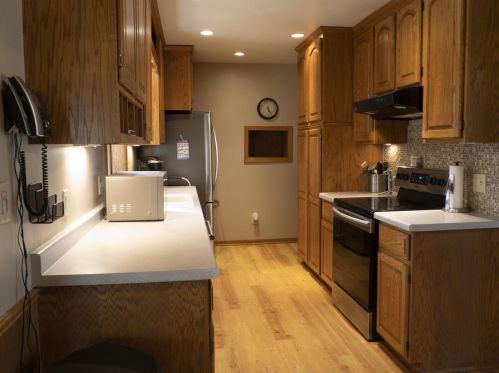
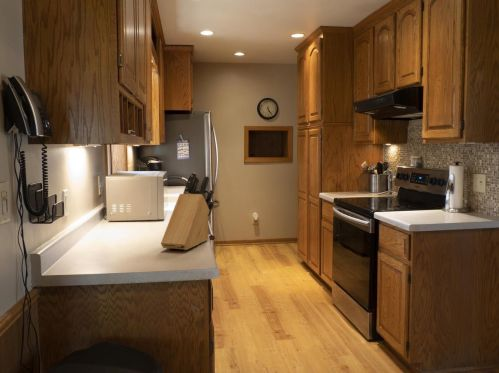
+ knife block (190, 208)
